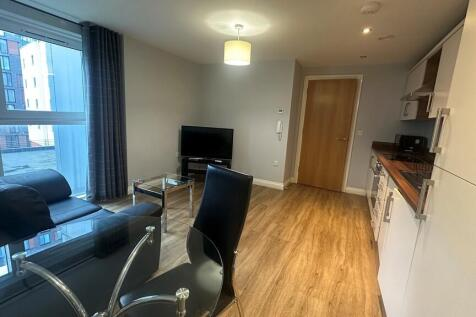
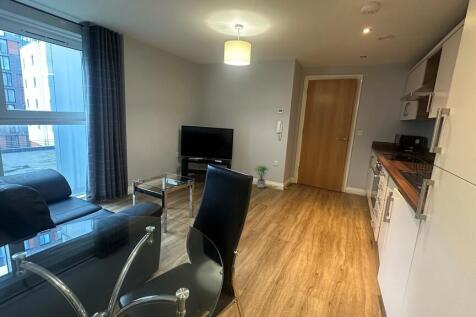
+ potted plant (261, 176)
